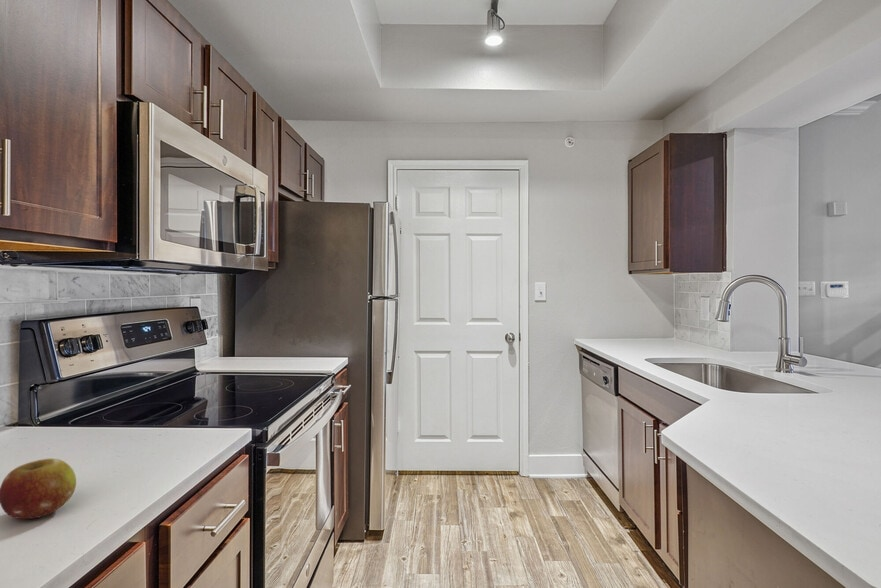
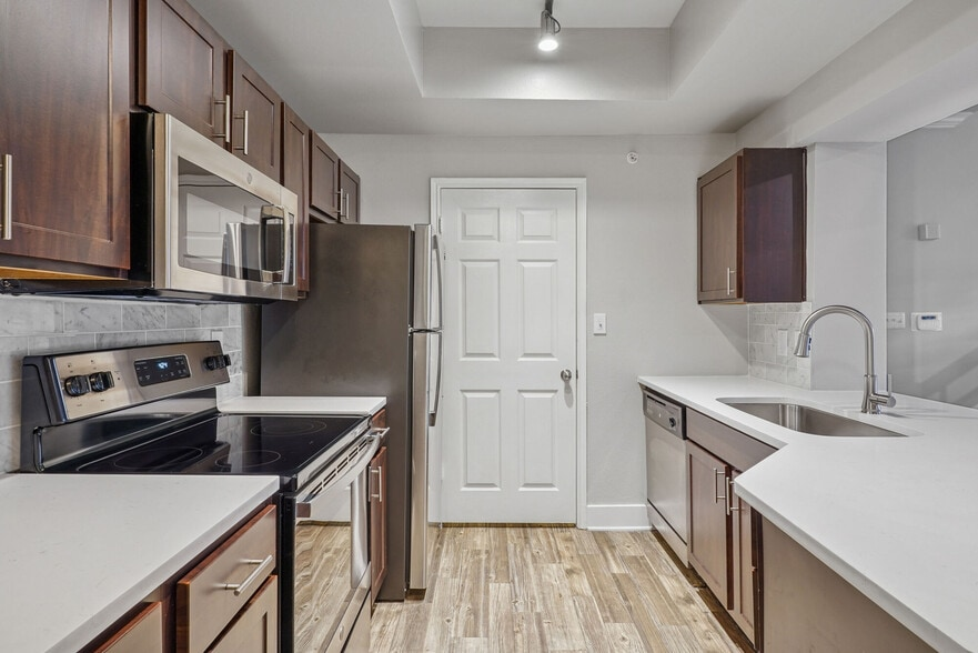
- fruit (38, 487)
